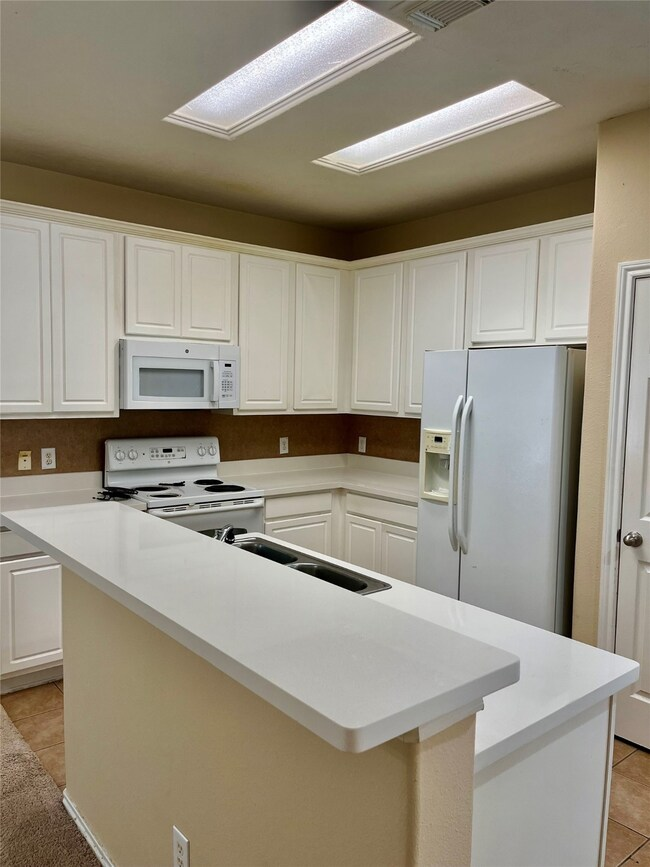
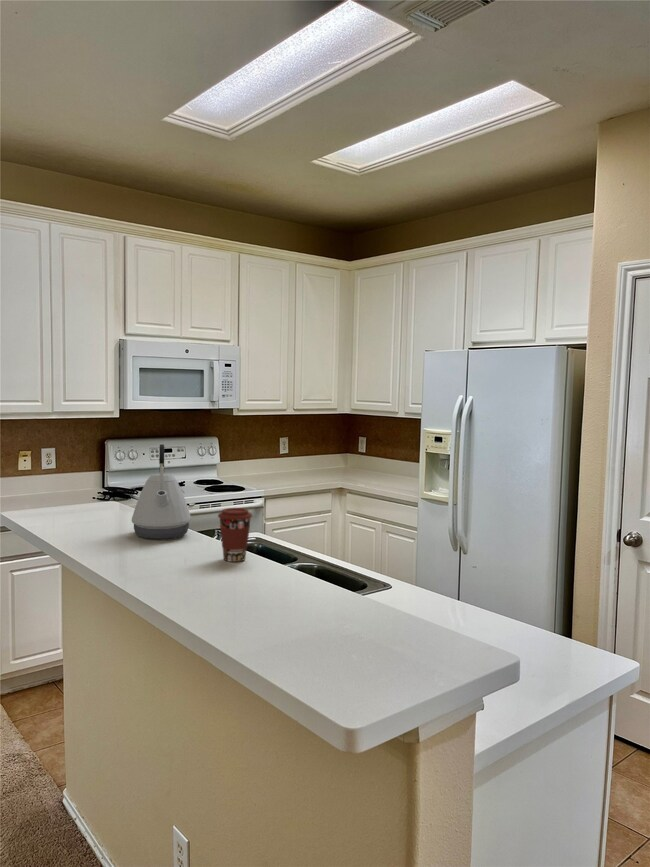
+ kettle (161, 490)
+ coffee cup (234, 534)
